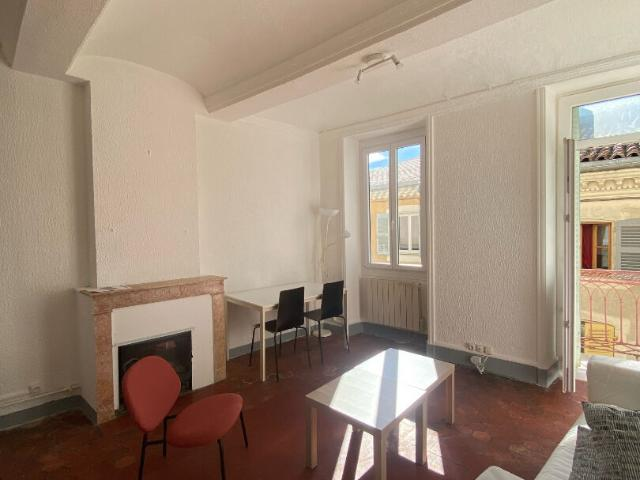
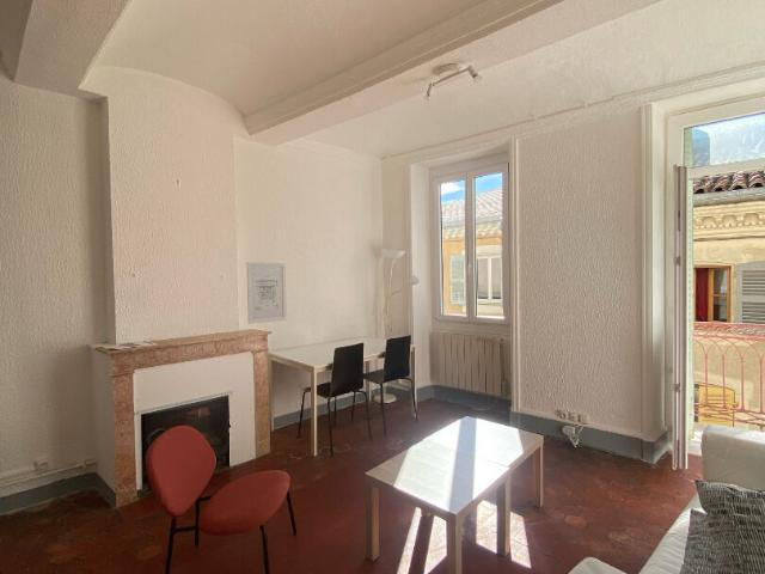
+ wall art (267, 292)
